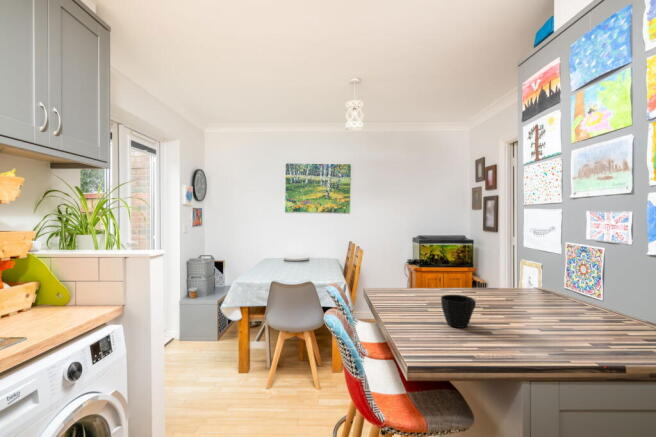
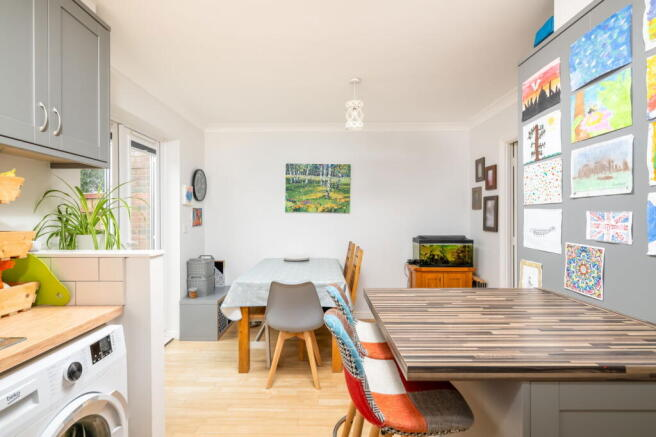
- cup (459, 311)
